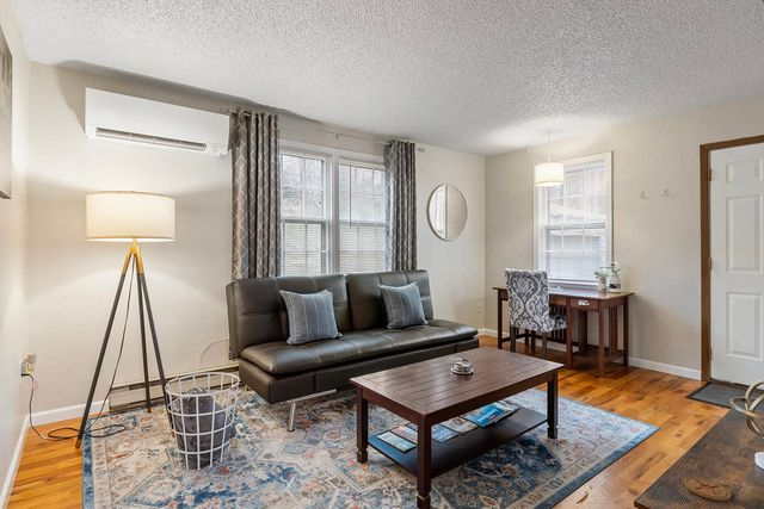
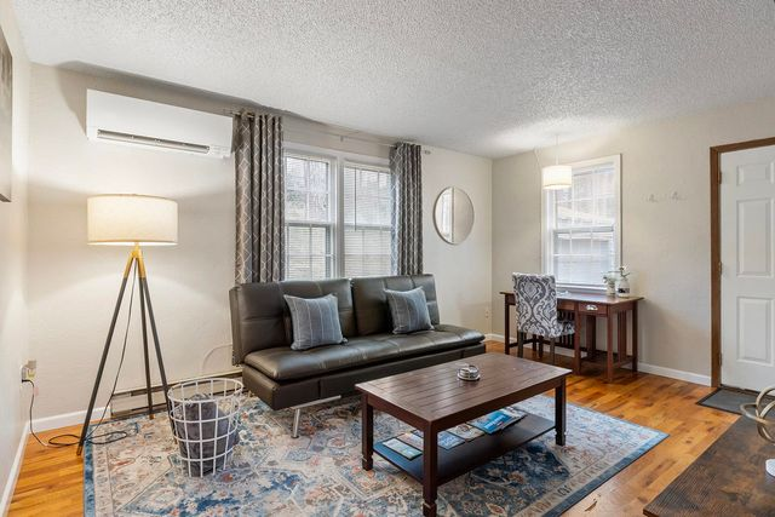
- coaster (707, 488)
